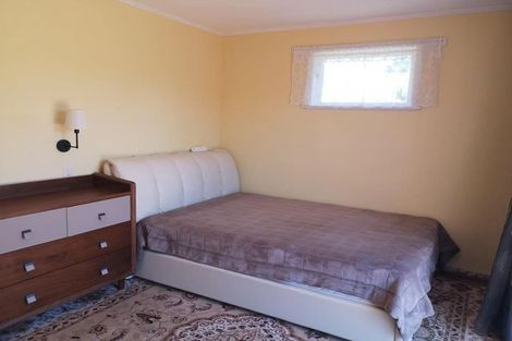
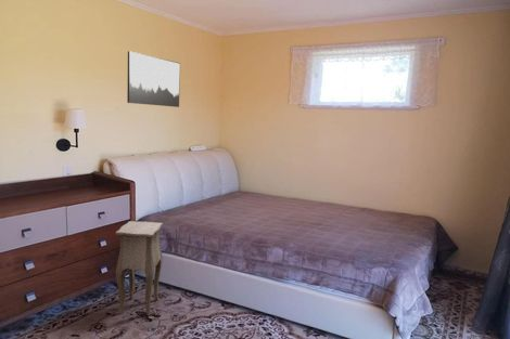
+ side table (140, 266)
+ wall art (155, 81)
